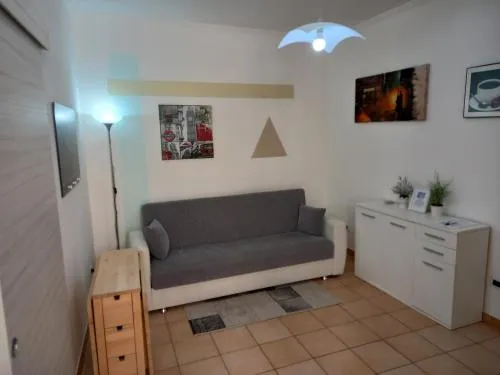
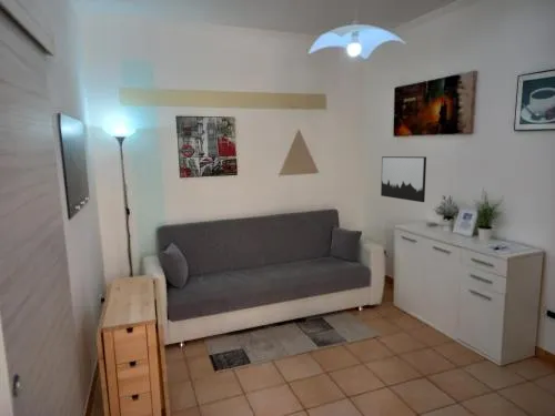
+ wall art (402, 177)
